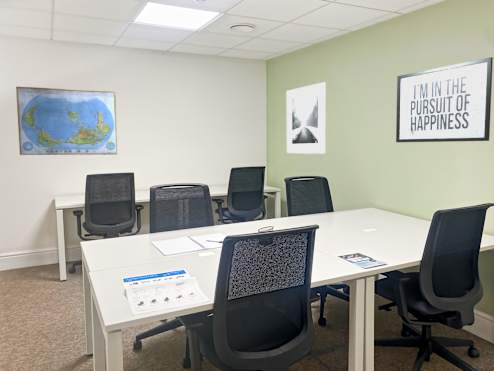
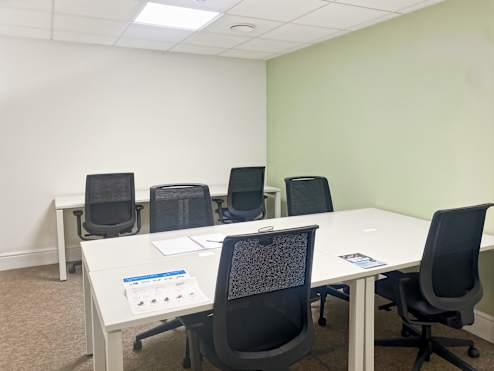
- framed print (304, 120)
- mirror (438, 105)
- world map (69, 122)
